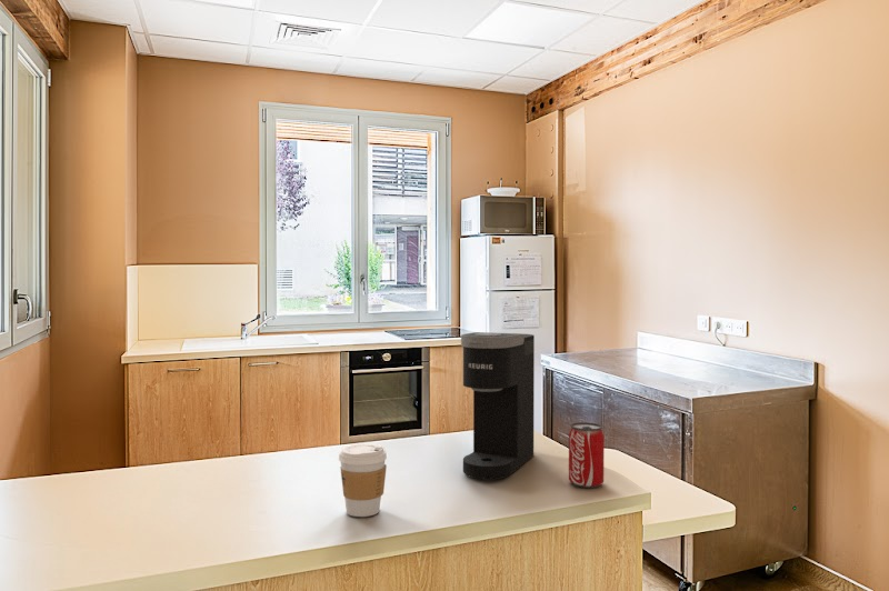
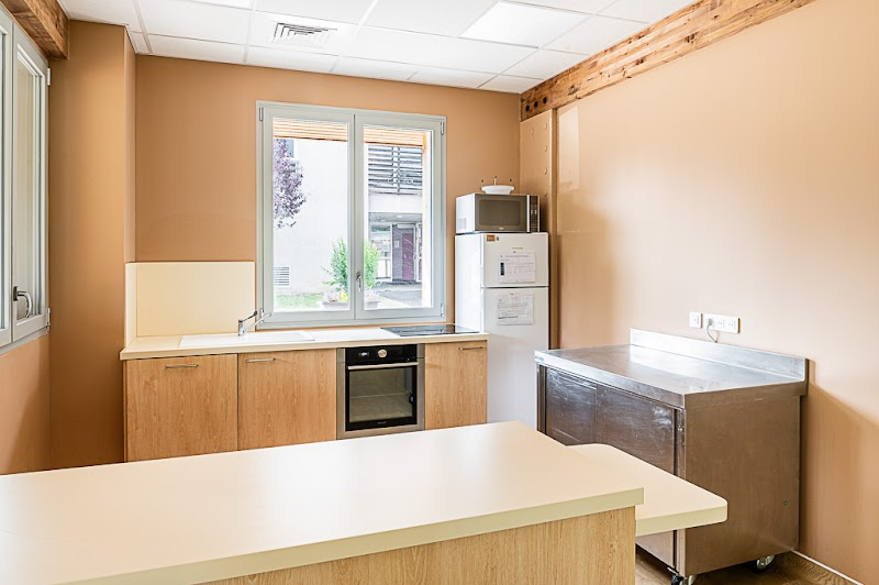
- coffee maker (499, 398)
- beverage can (586, 453)
- coffee cup (362, 478)
